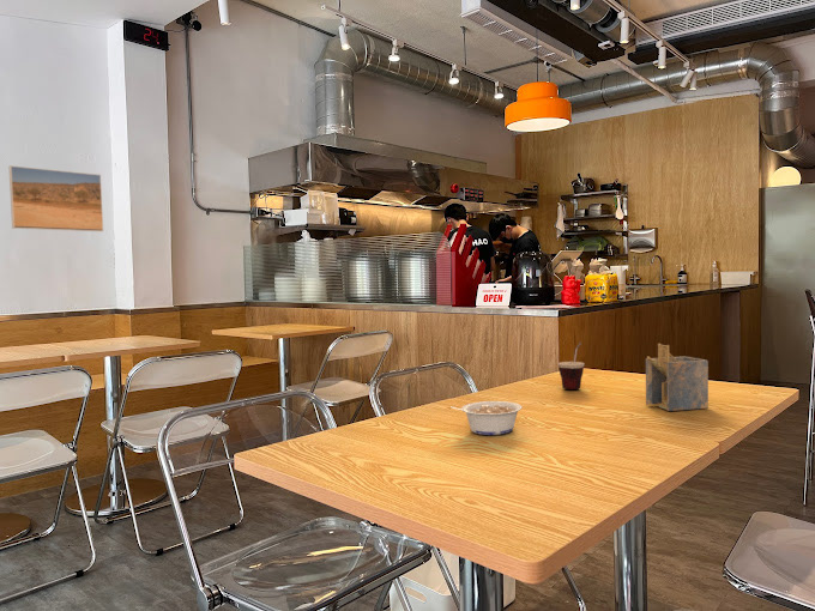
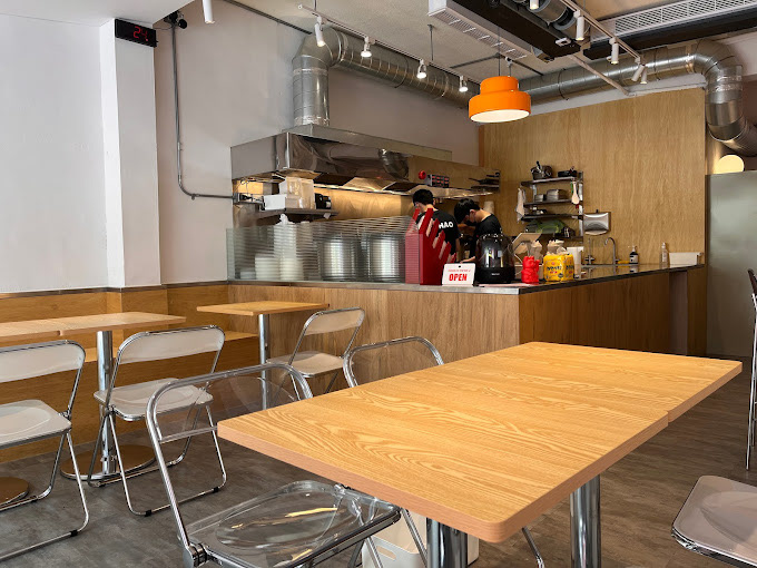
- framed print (58, 200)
- cup (574, 365)
- napkin holder (676, 374)
- legume (490, 416)
